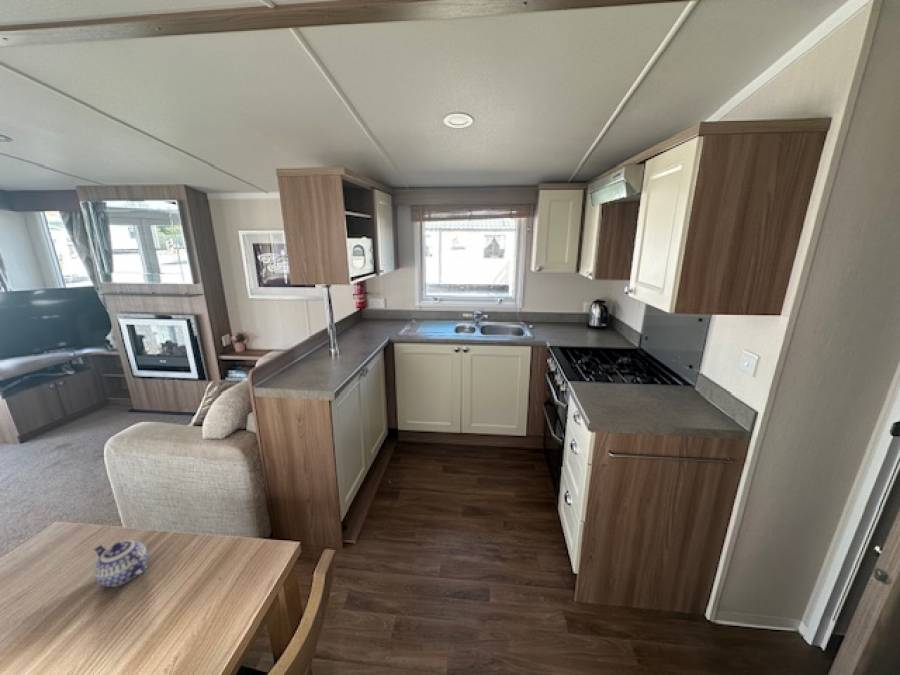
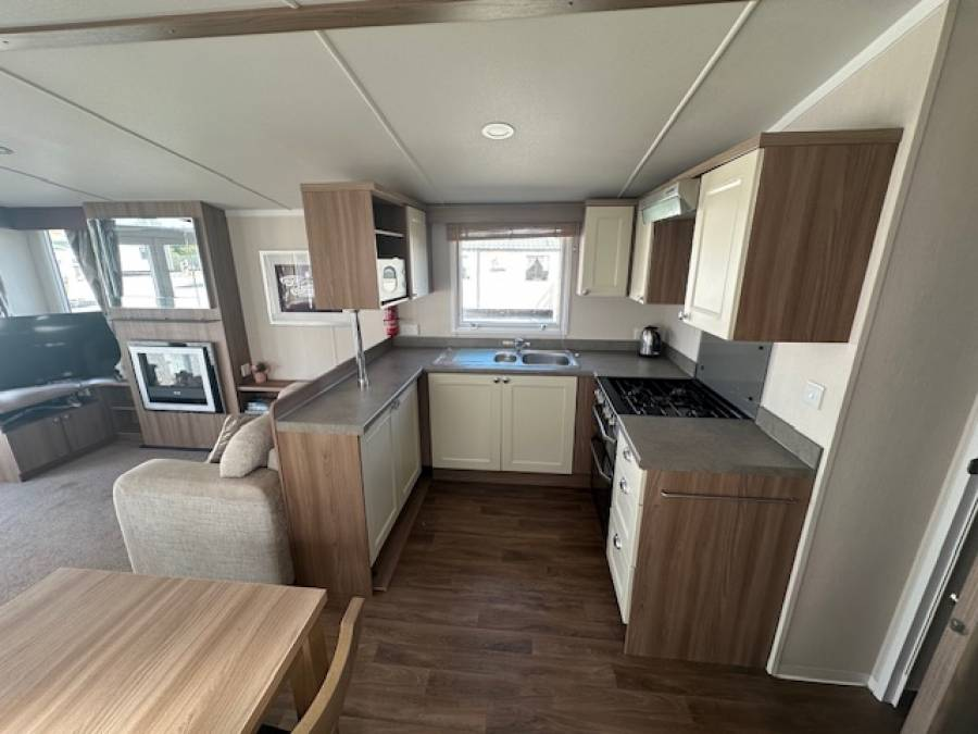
- teapot (120, 559)
